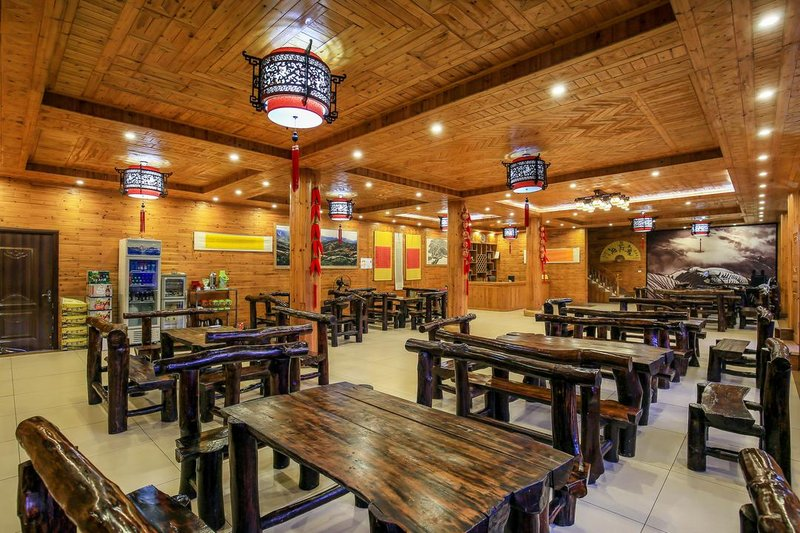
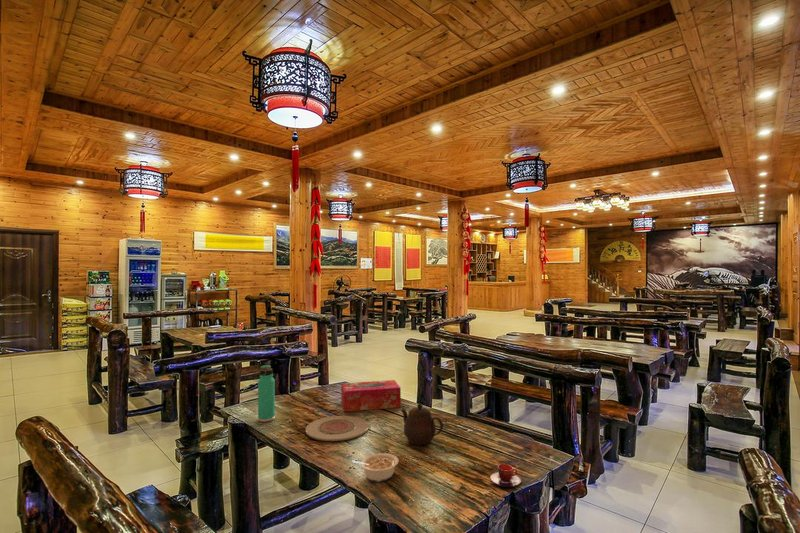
+ tissue box (370, 395)
+ thermos bottle (266, 392)
+ teapot (421, 422)
+ legume (378, 467)
+ plate (337, 427)
+ teacup (505, 474)
